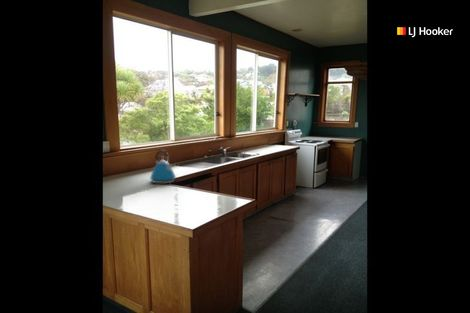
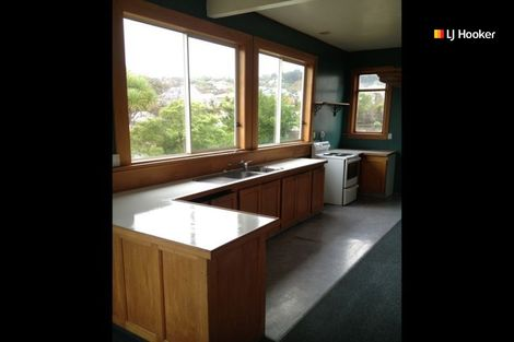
- kettle (162, 165)
